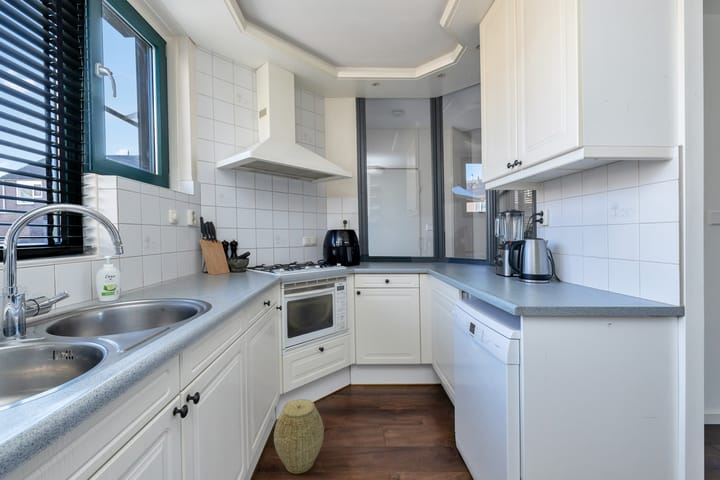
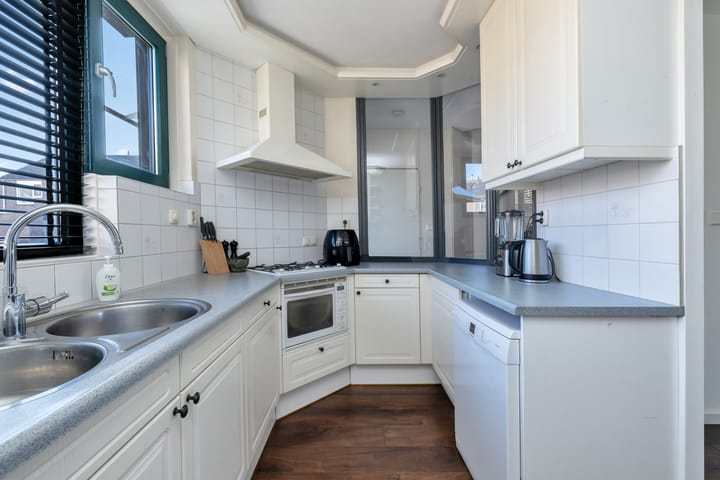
- woven basket (299, 433)
